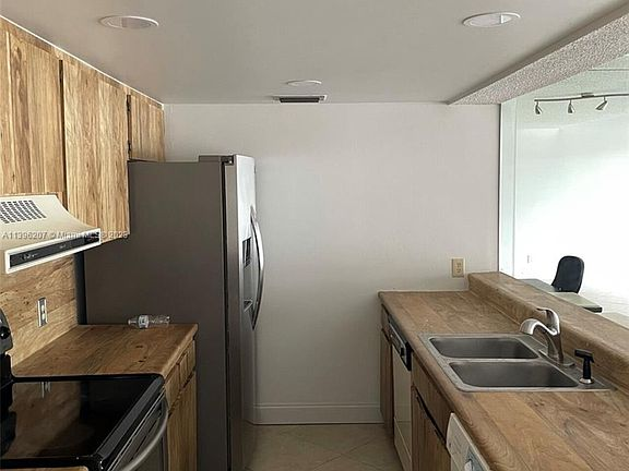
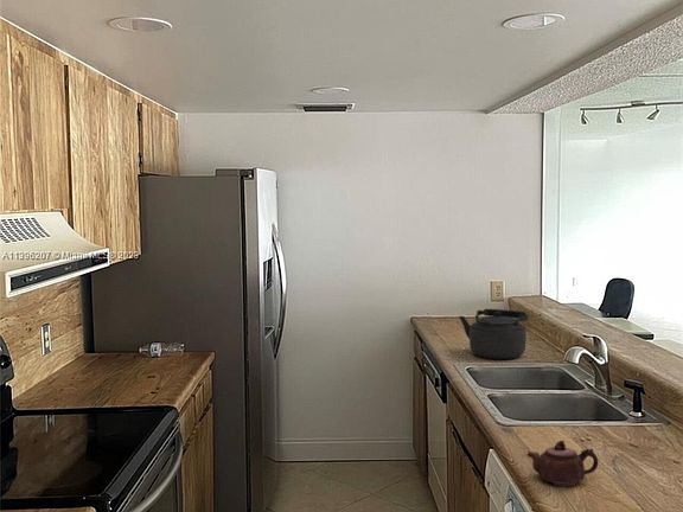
+ teapot (562, 460)
+ kettle (496, 332)
